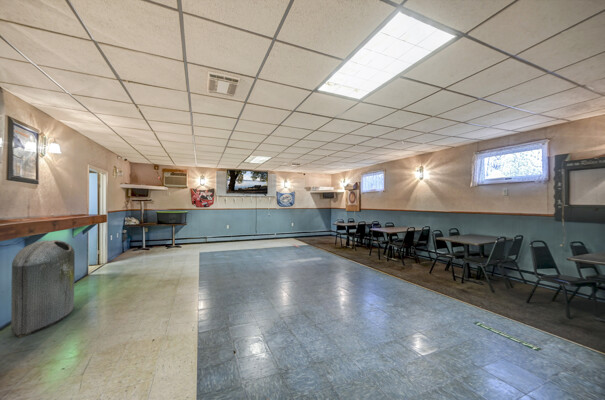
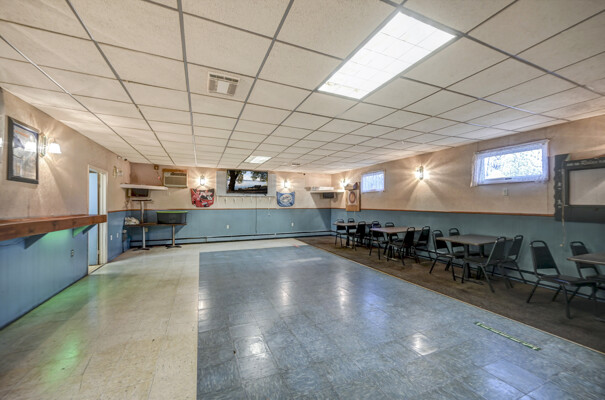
- trash can (46, 280)
